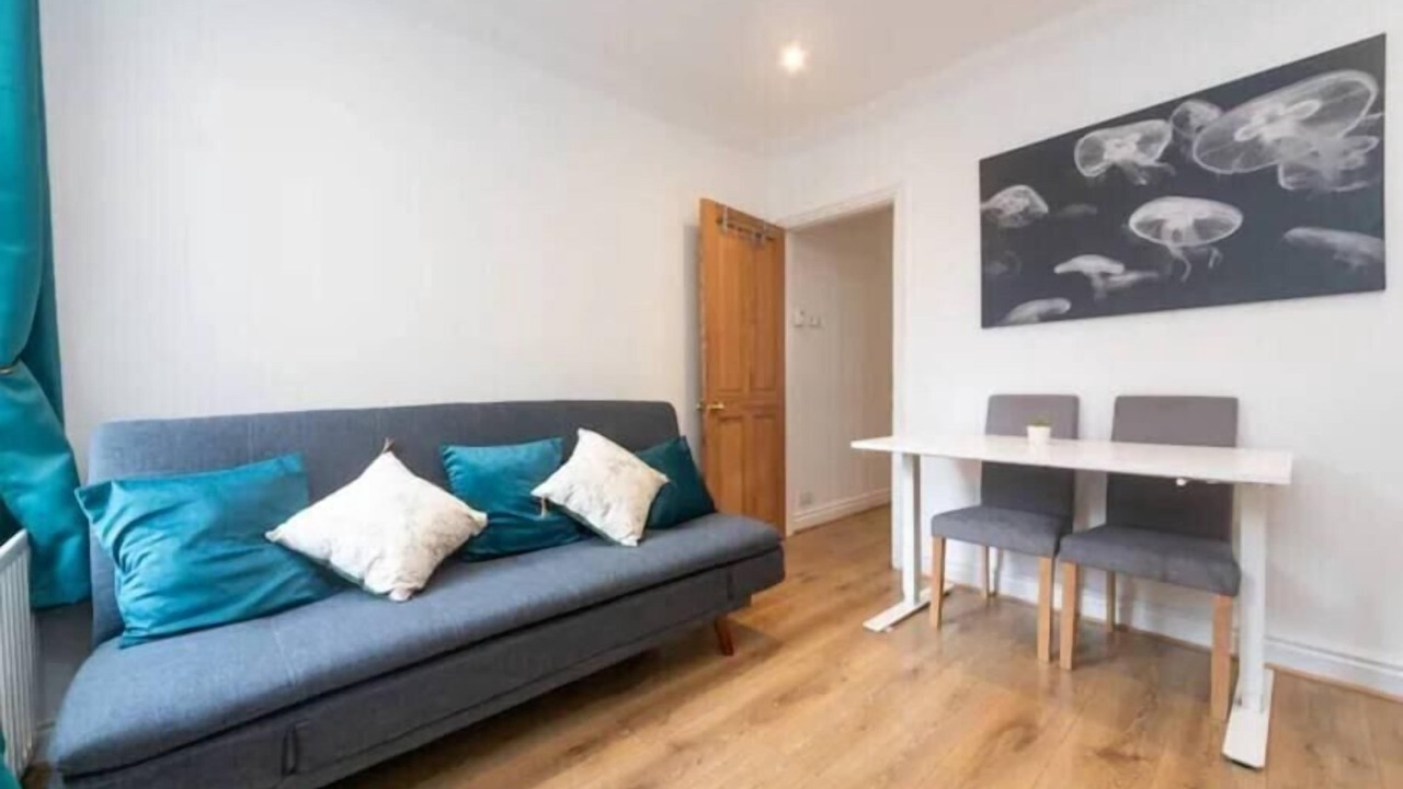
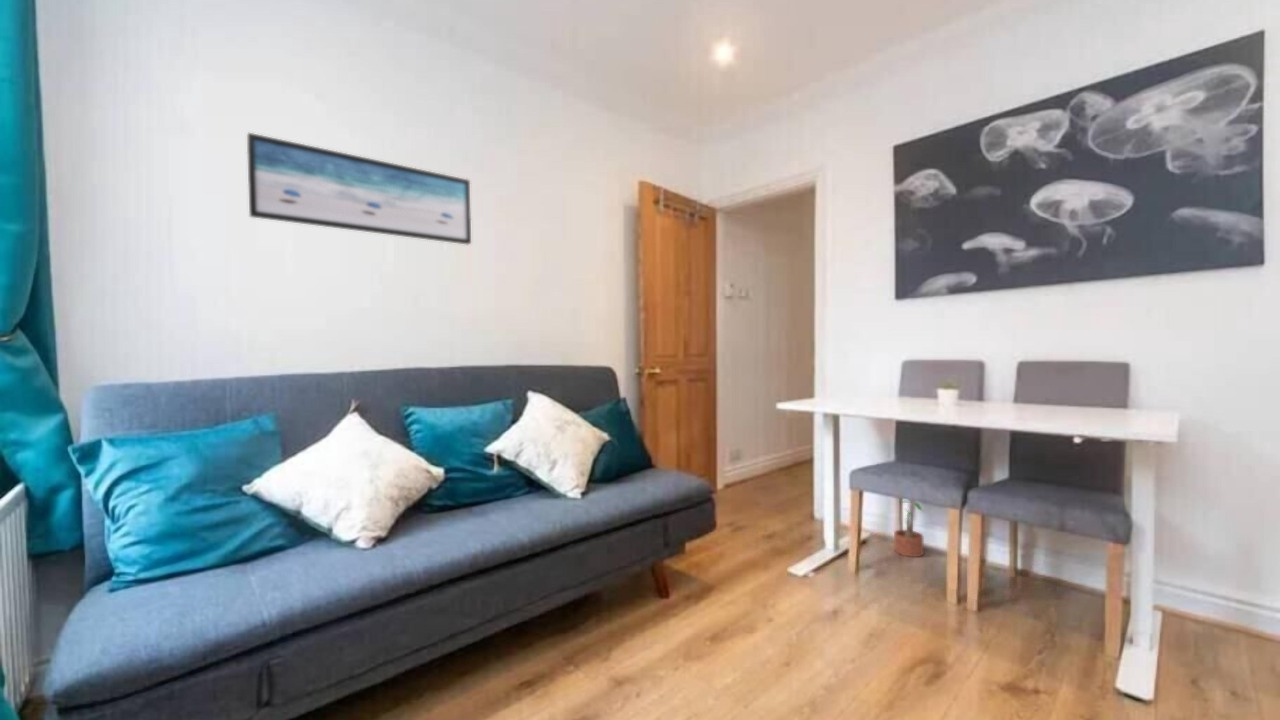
+ potted plant (911, 526)
+ wall art (373, 196)
